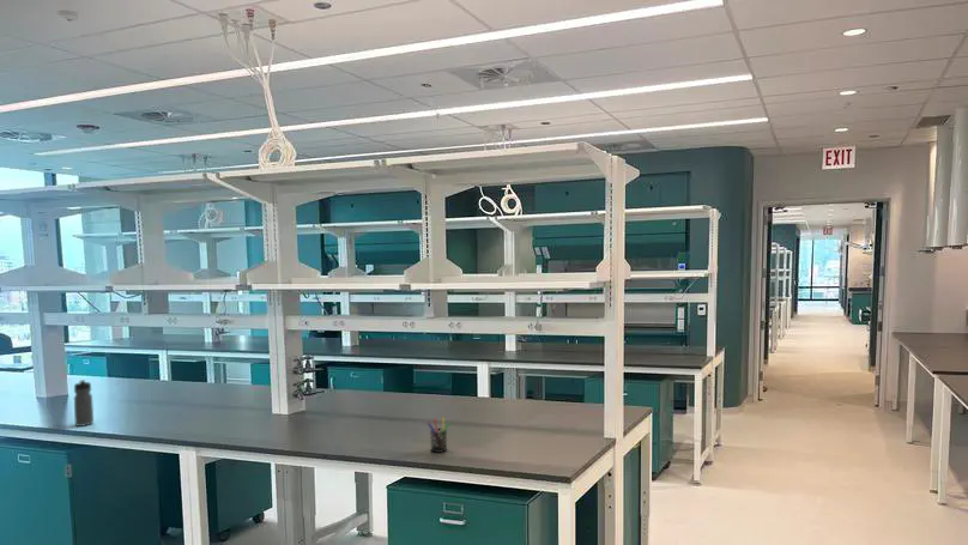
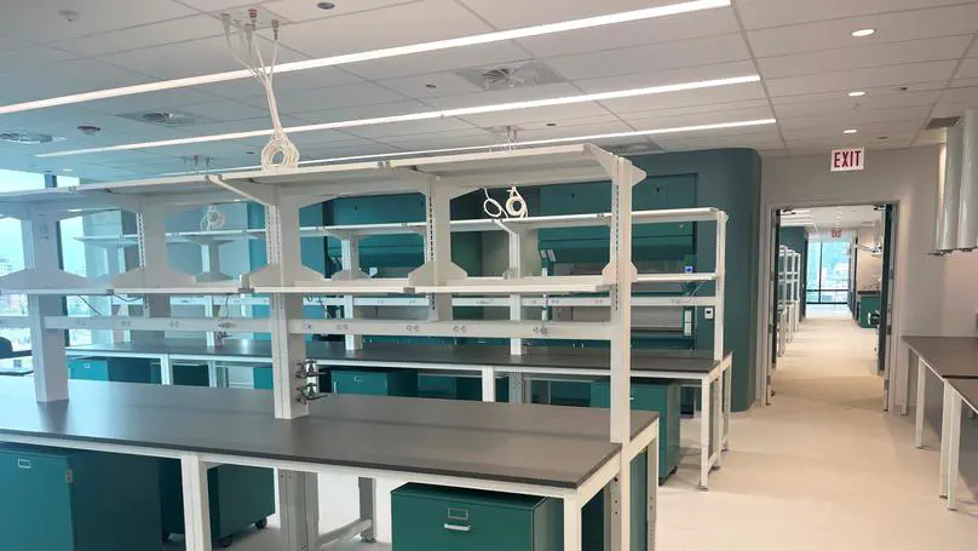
- pen holder (440, 434)
- water bottle (83, 401)
